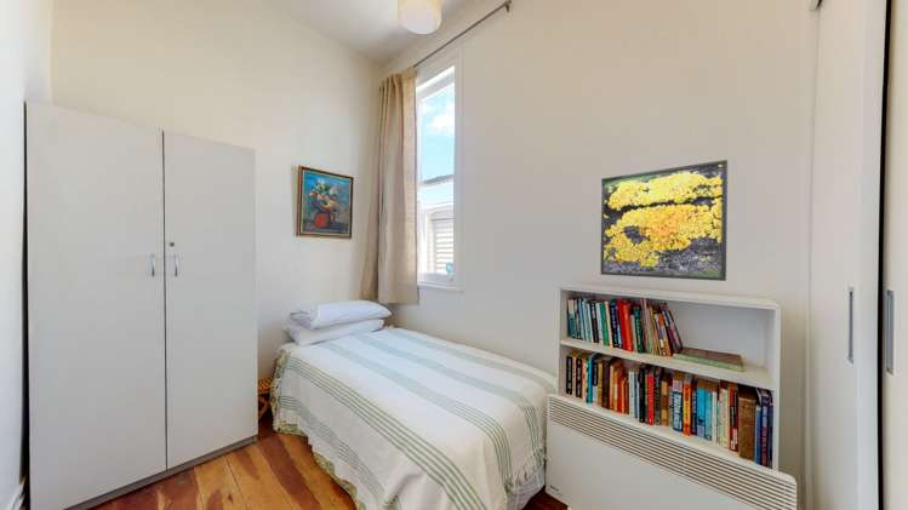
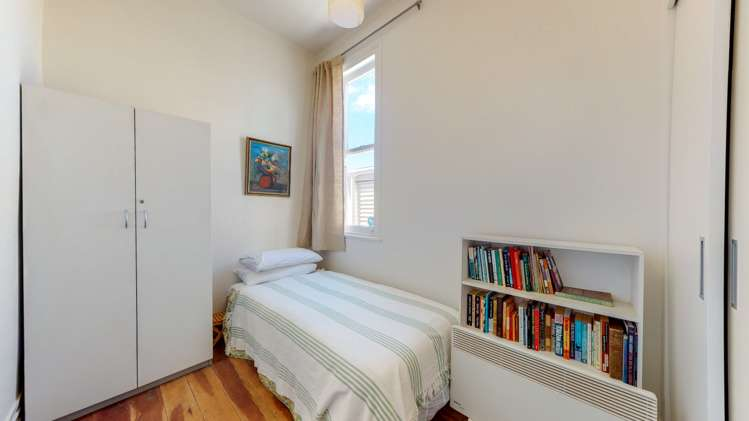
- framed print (656, 223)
